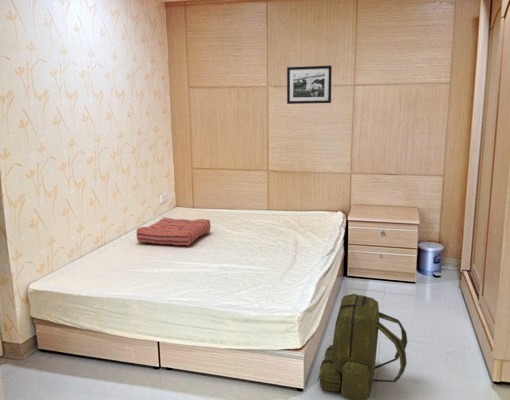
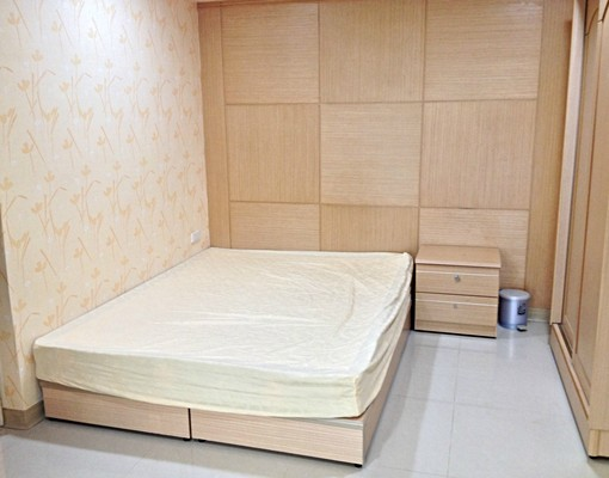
- seat cushion (175, 230)
- picture frame (309, 85)
- backpack (363, 339)
